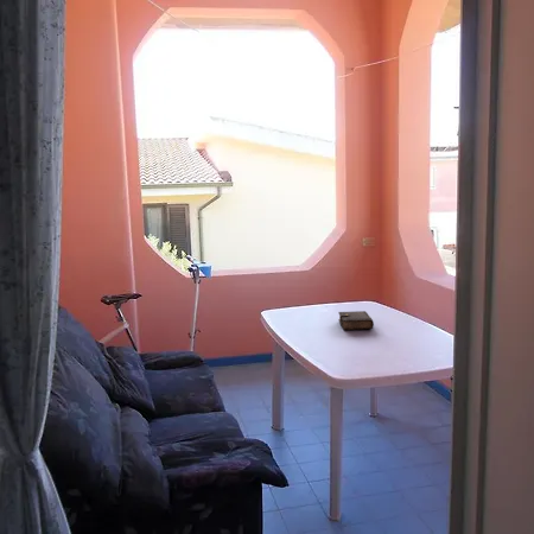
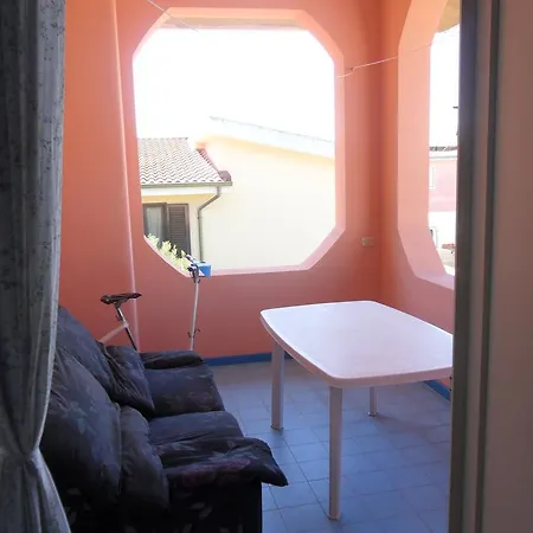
- book (354, 318)
